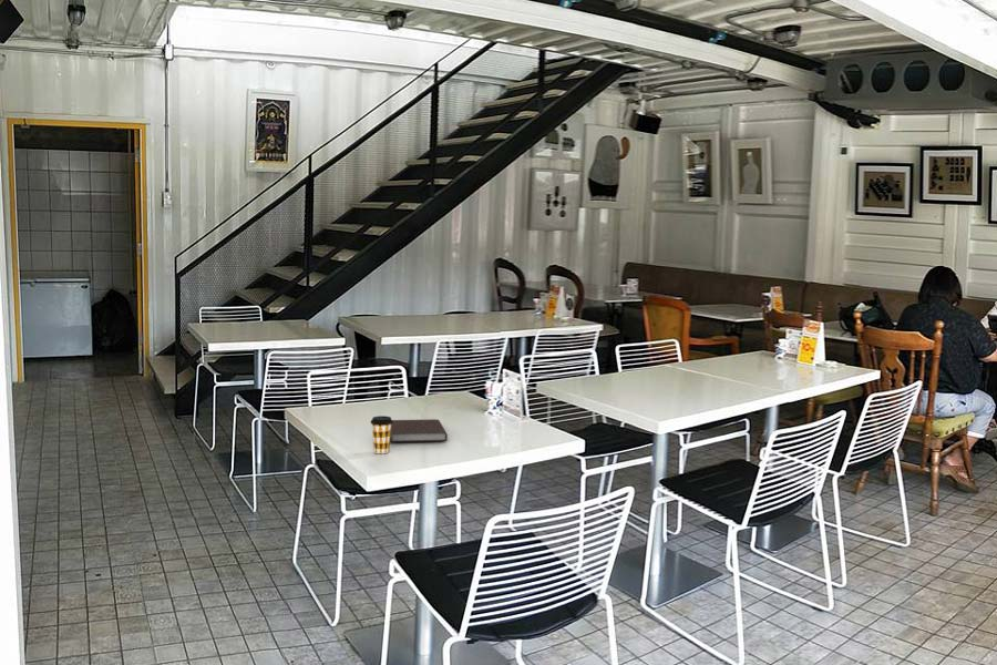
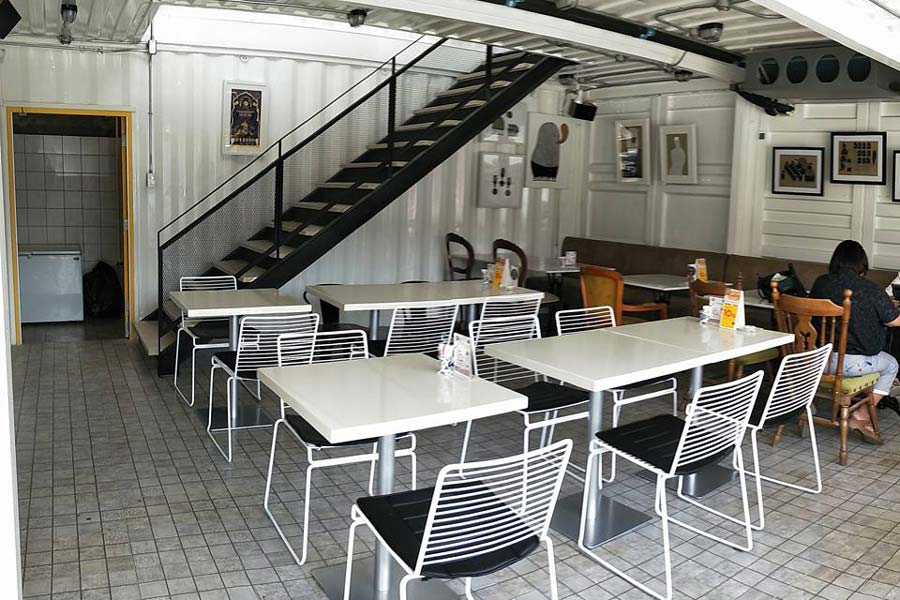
- coffee cup (381, 434)
- notebook (415, 430)
